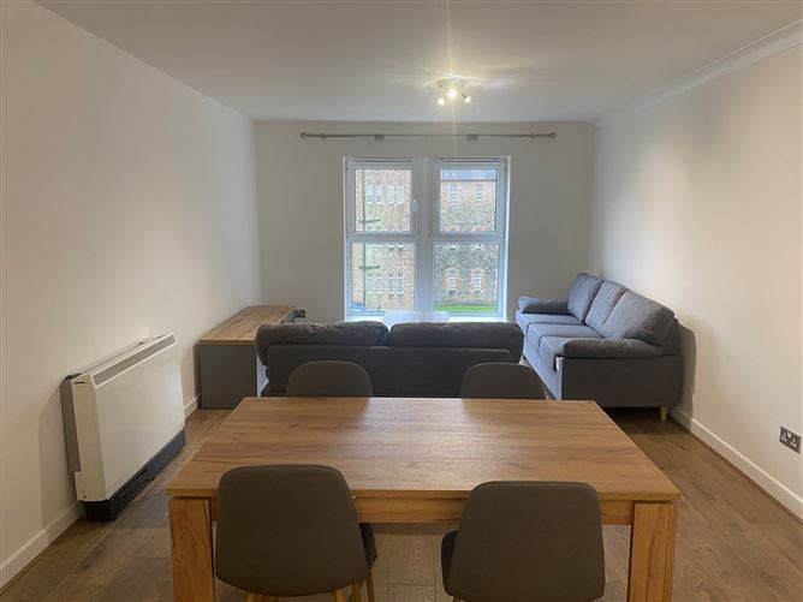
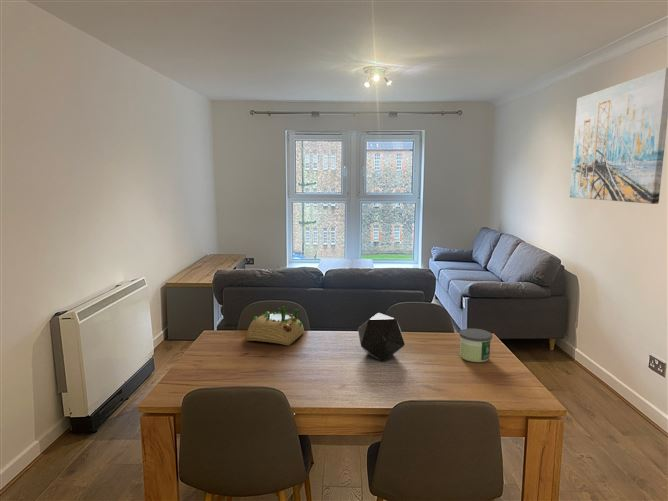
+ wall art (612, 143)
+ succulent planter (275, 319)
+ decorative tray (380, 336)
+ candle (475, 345)
